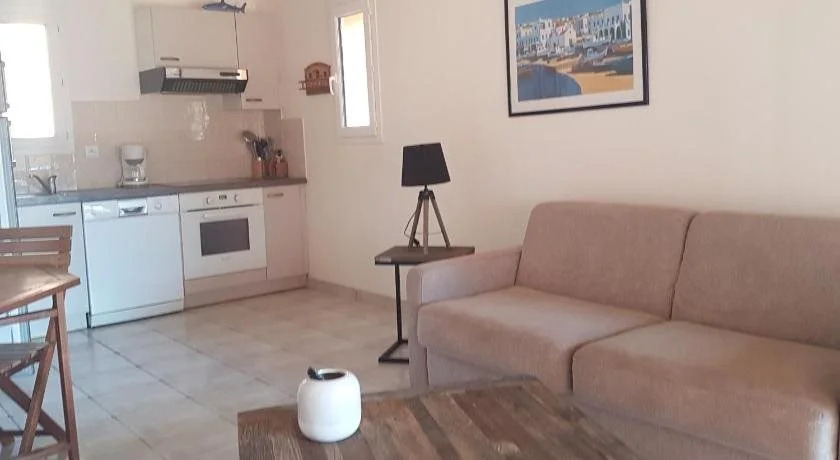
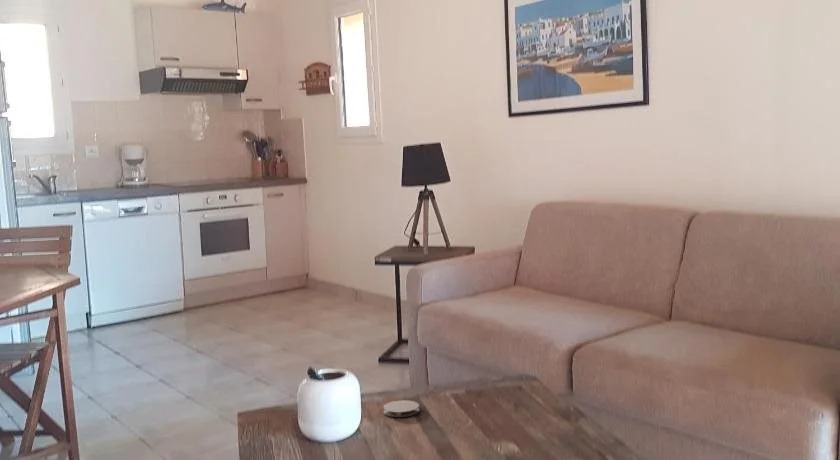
+ coaster (401, 408)
